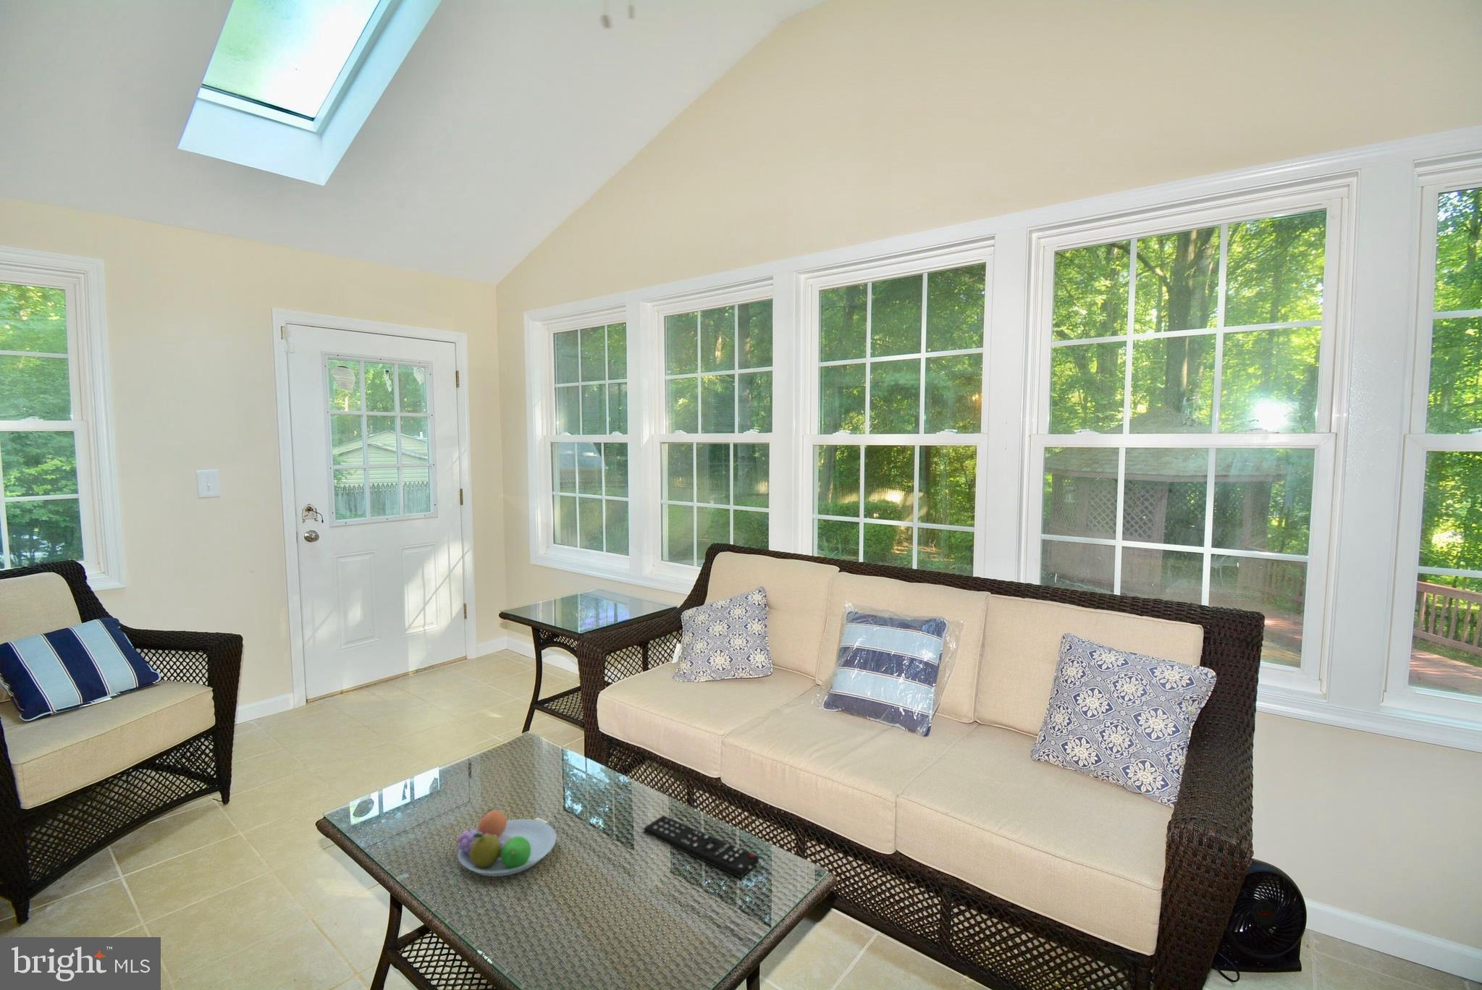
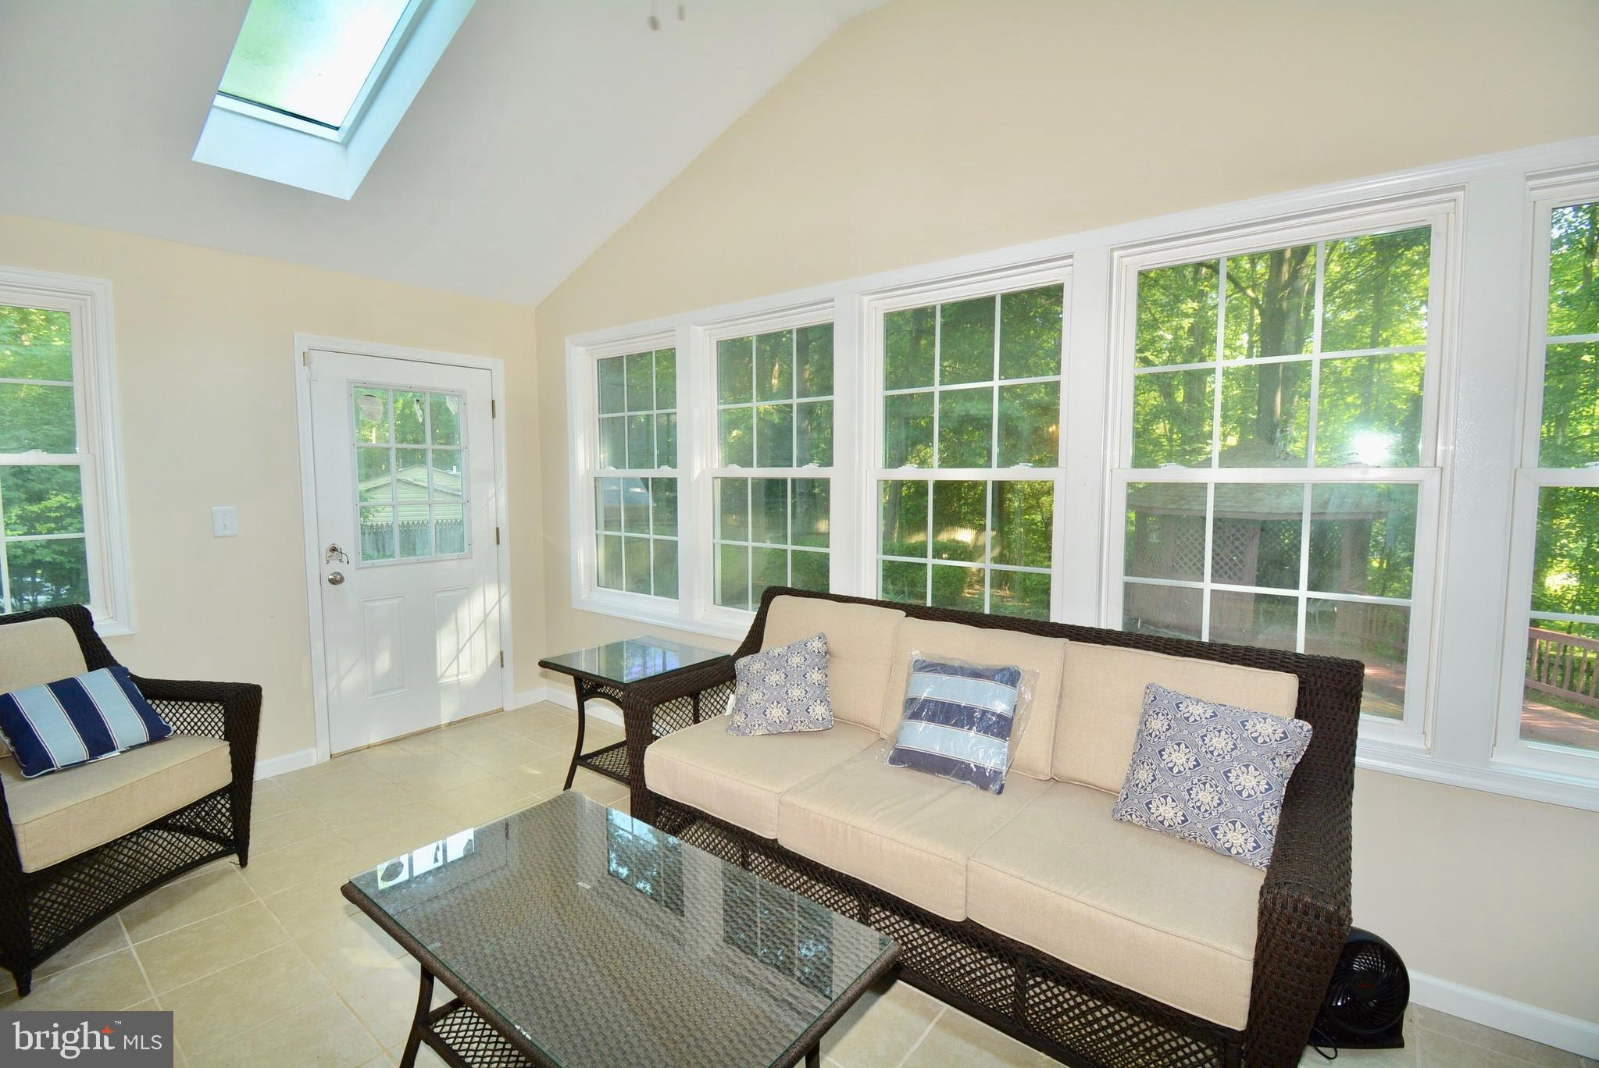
- fruit bowl (507, 838)
- remote control (700, 844)
